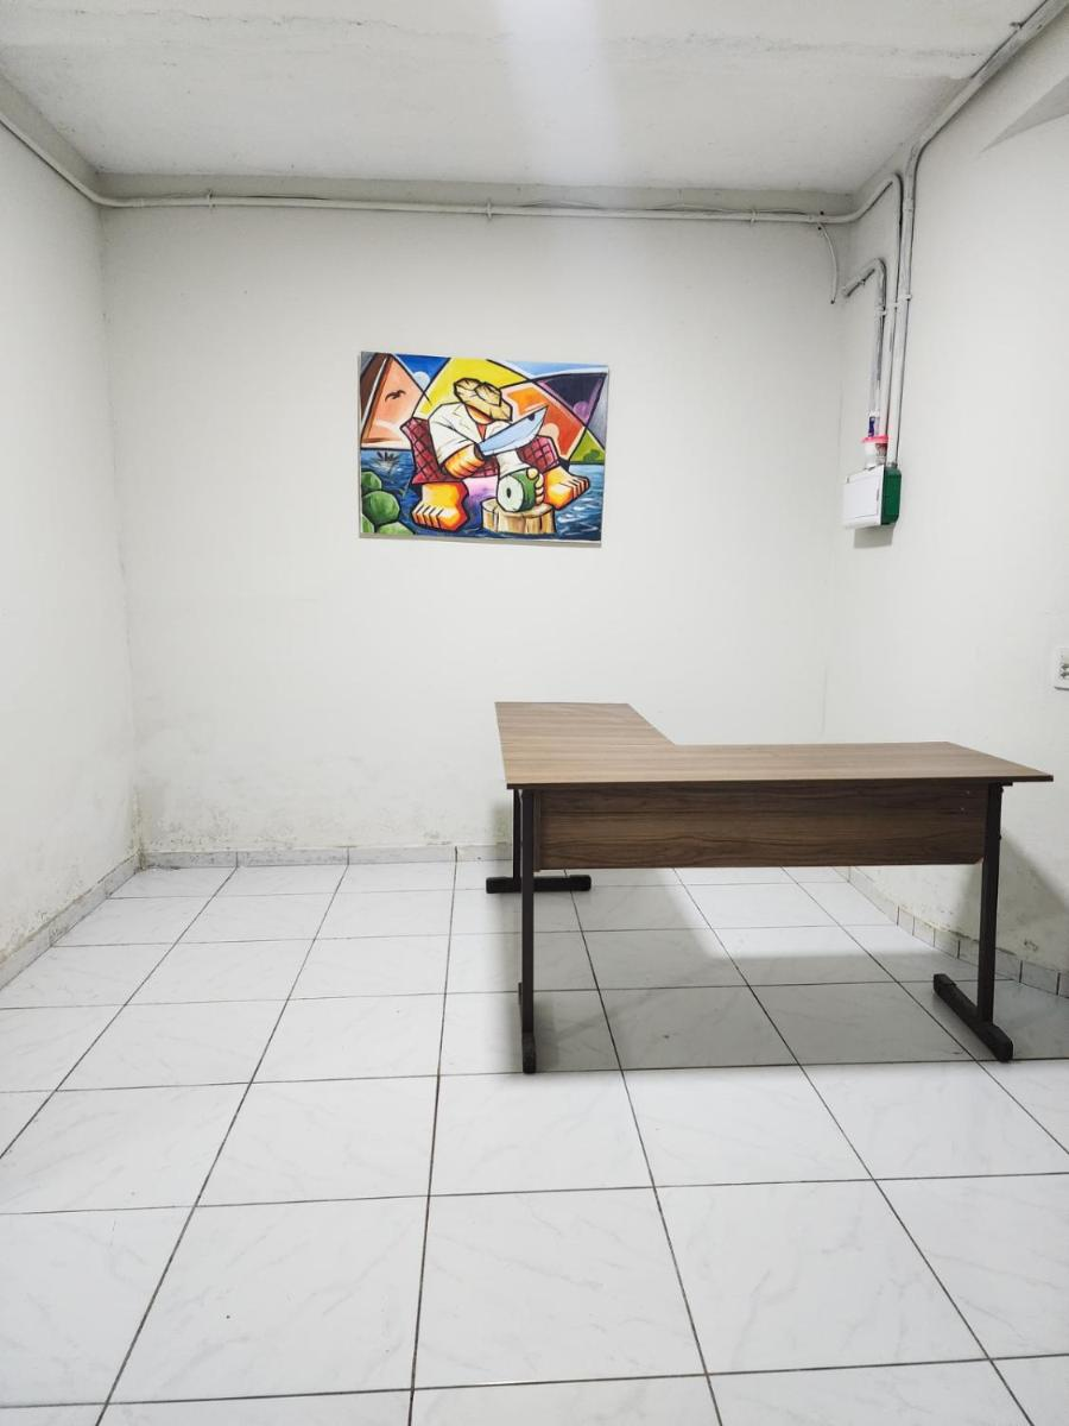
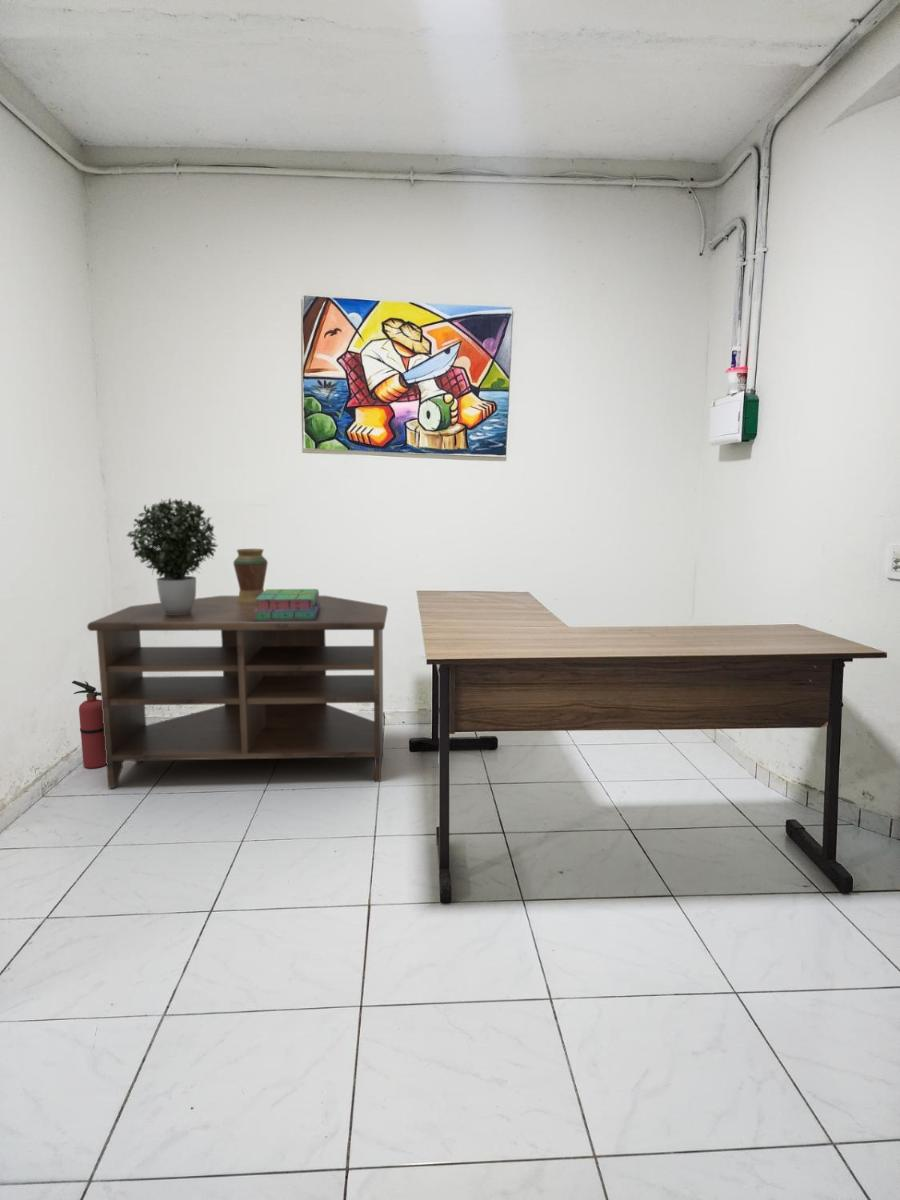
+ stack of books (288, 602)
+ tv stand (260, 682)
+ potted plant (176, 556)
+ fire extinguisher (94, 722)
+ decorative vase (251, 574)
